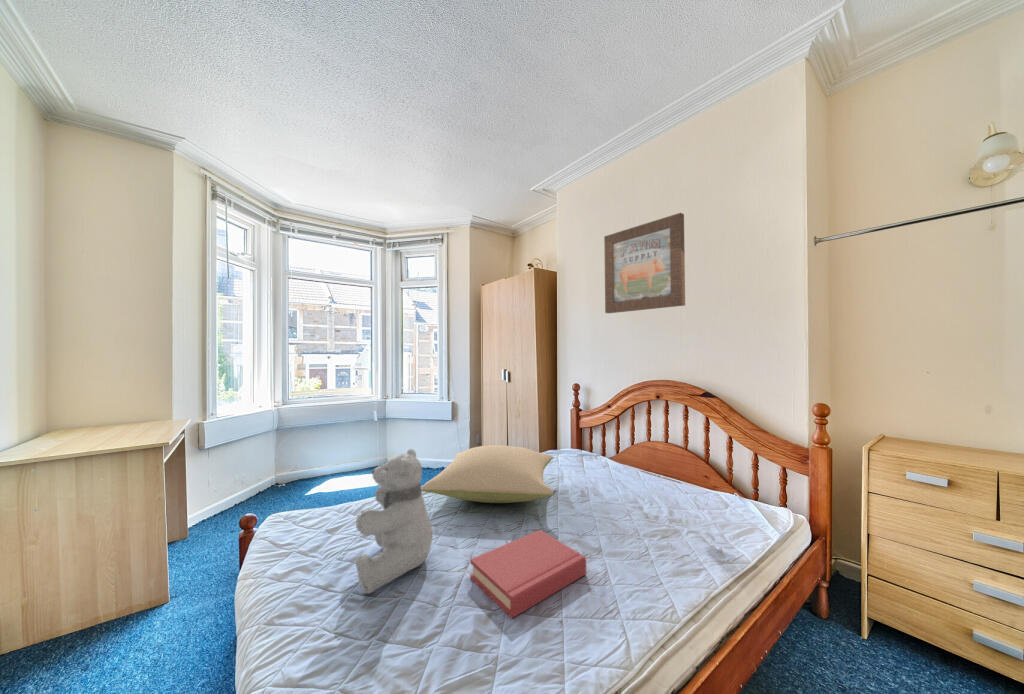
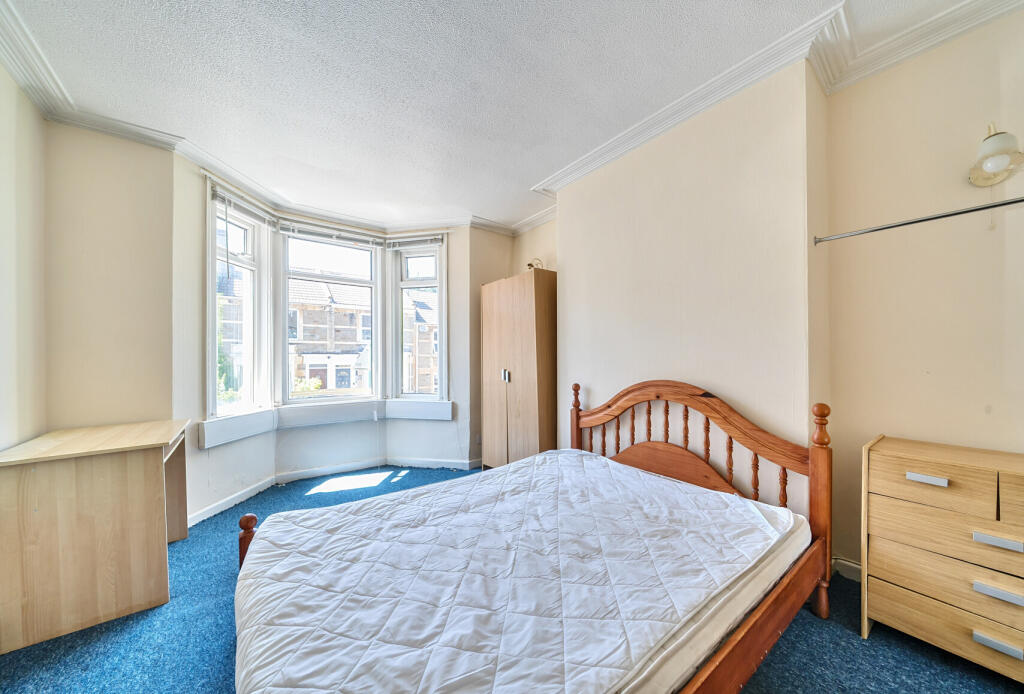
- wall art (641, 267)
- pillow (494, 470)
- hardback book (528, 567)
- teddy bear (384, 511)
